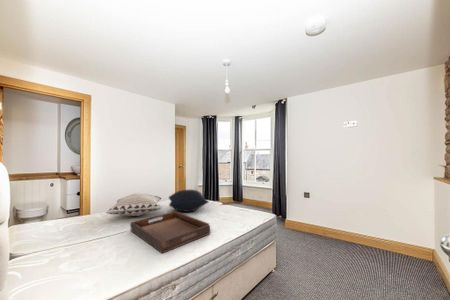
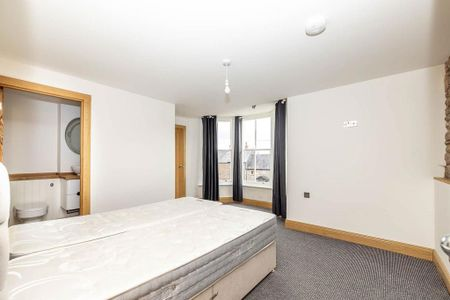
- serving tray (170, 227)
- decorative pillow (137, 204)
- pillow (187, 199)
